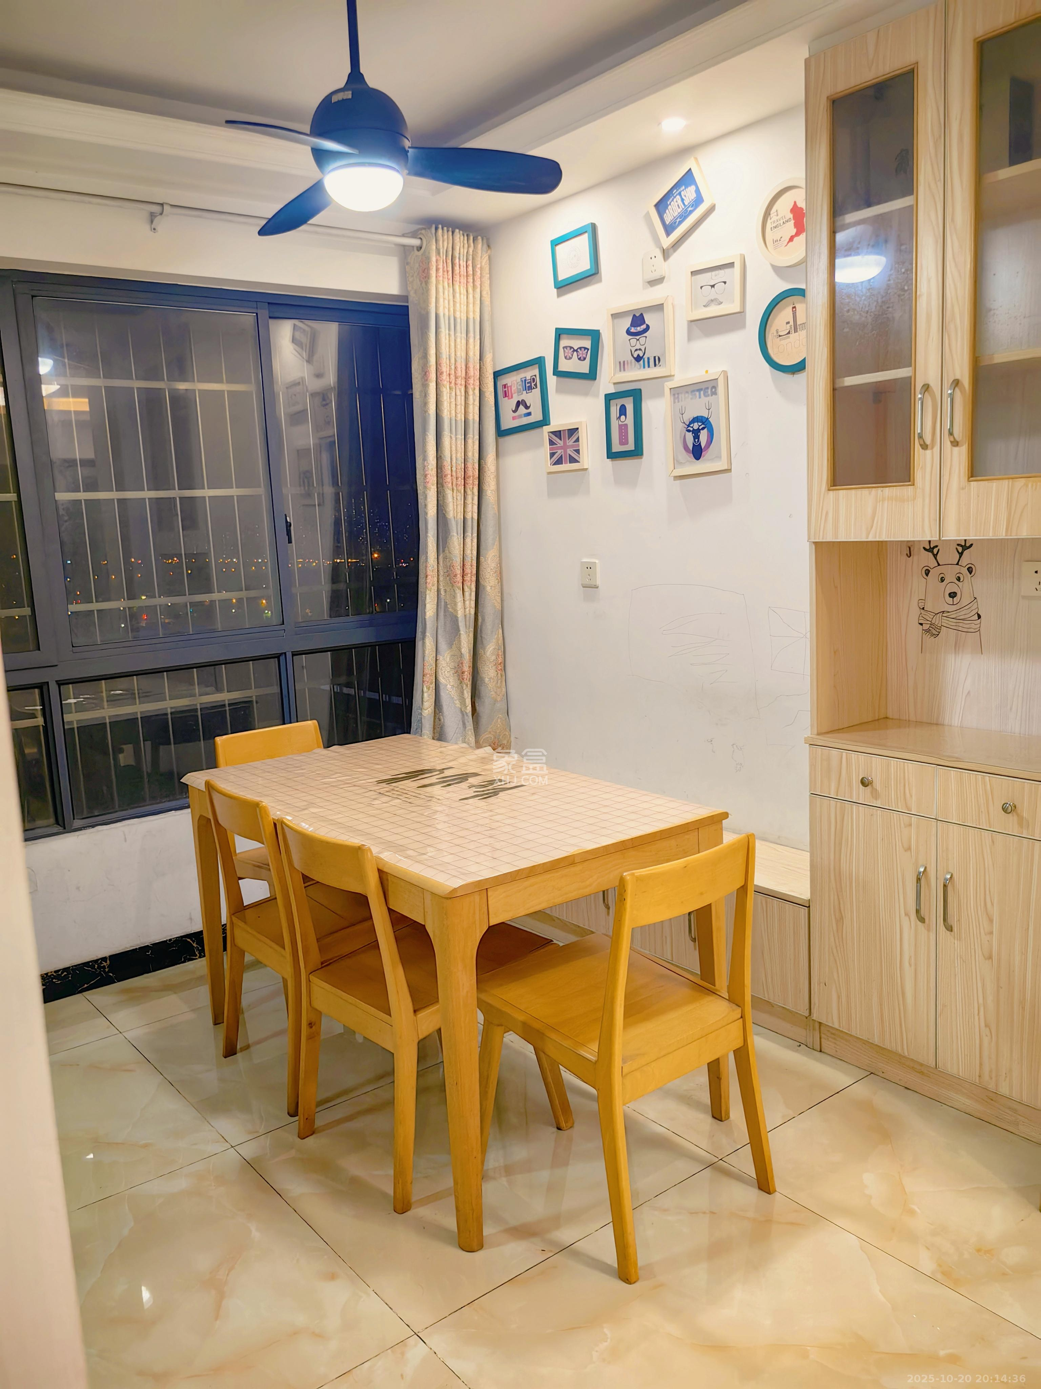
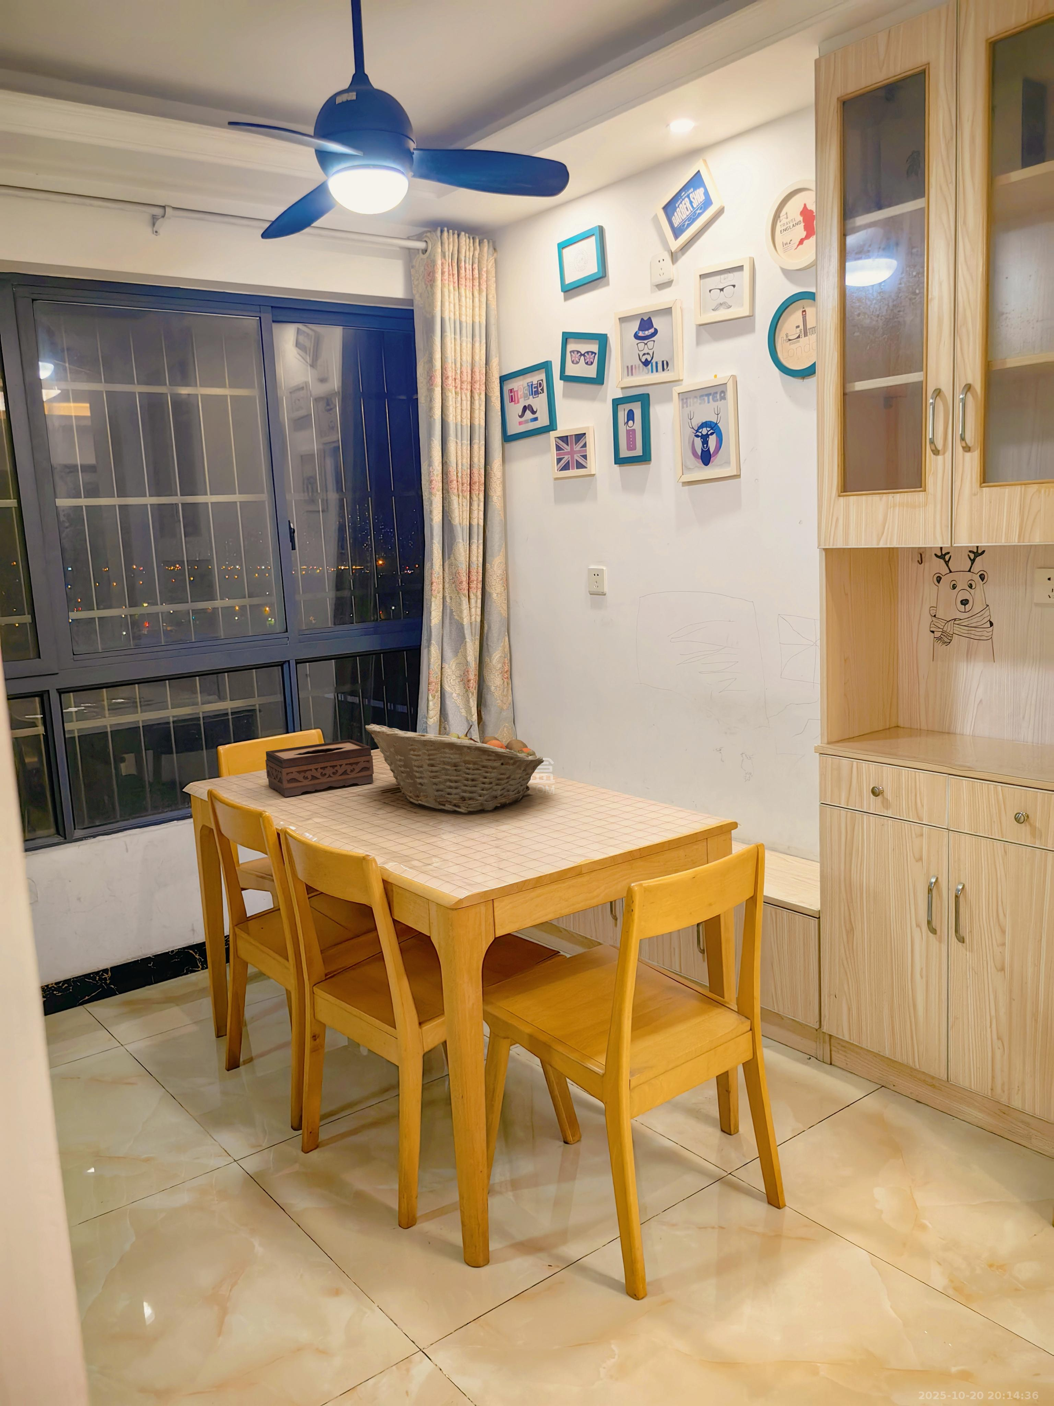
+ fruit basket (454, 758)
+ tissue box (320, 767)
